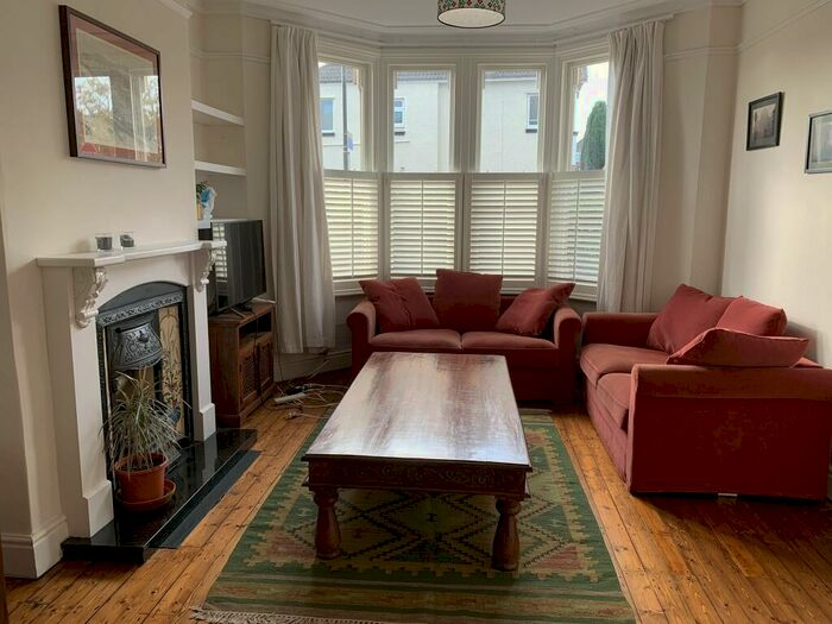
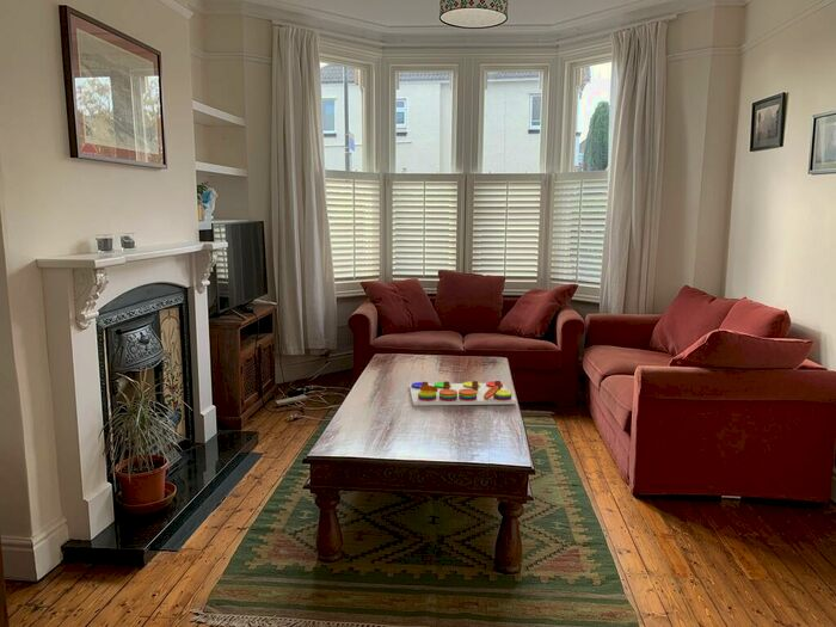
+ board game (460, 387)
